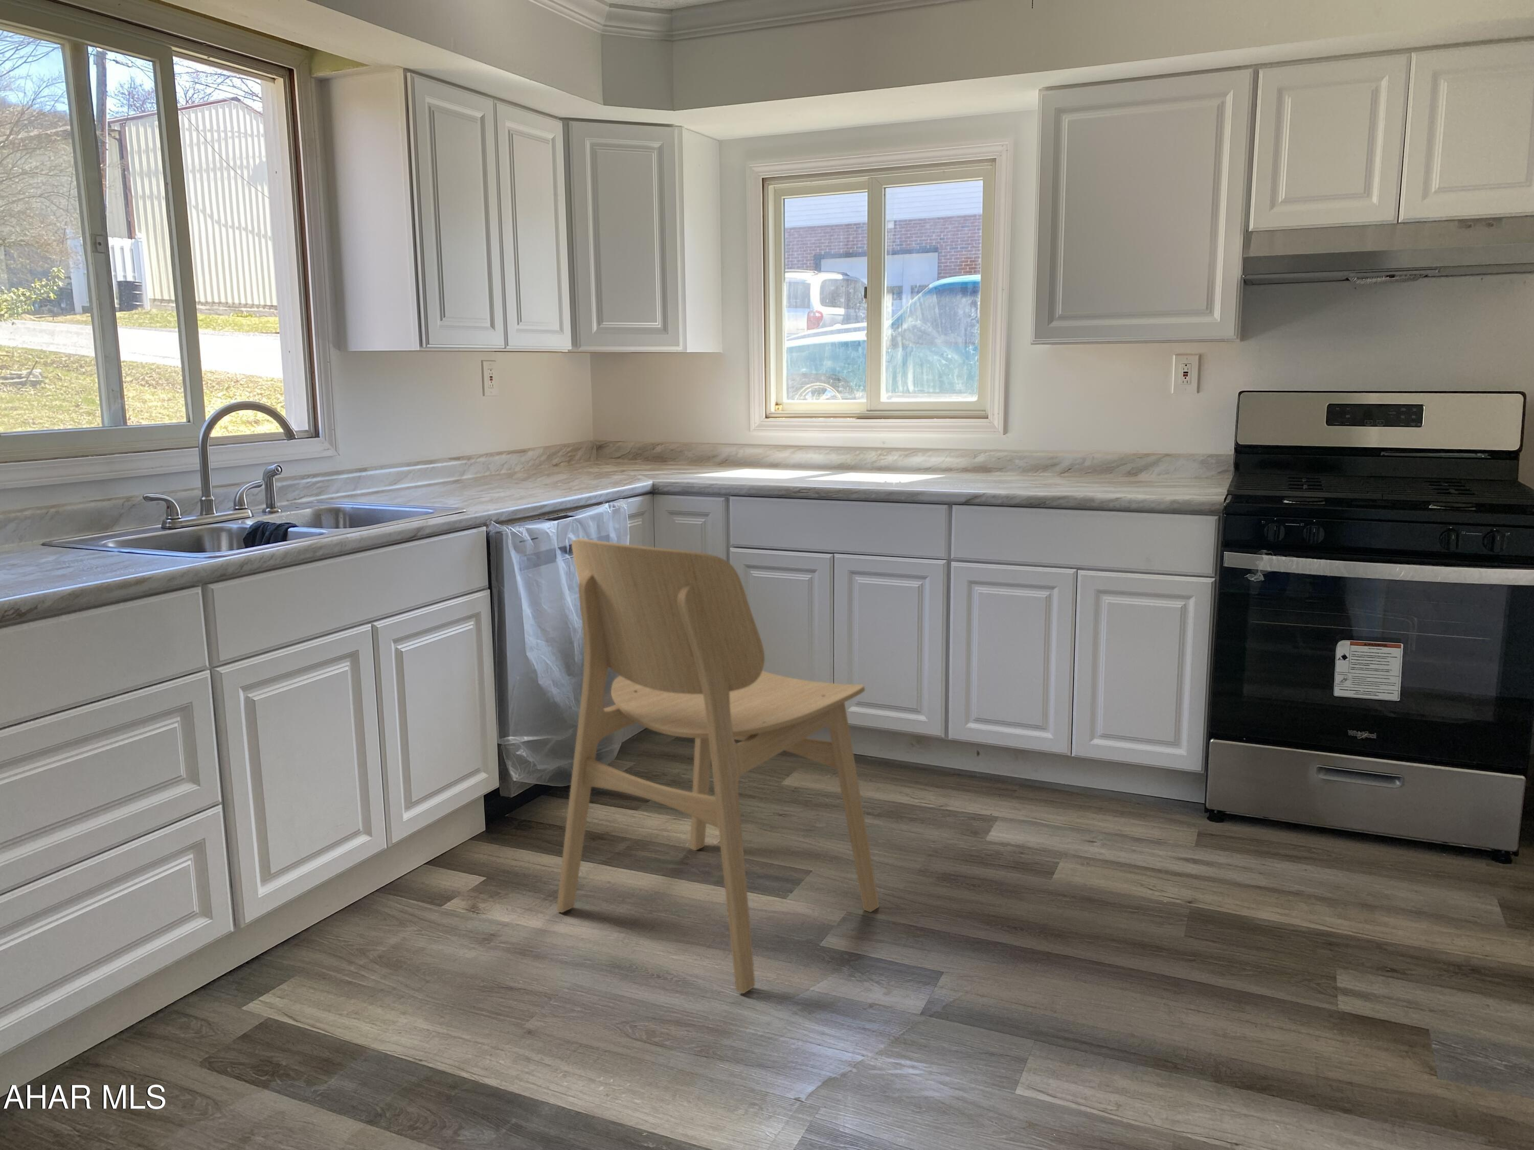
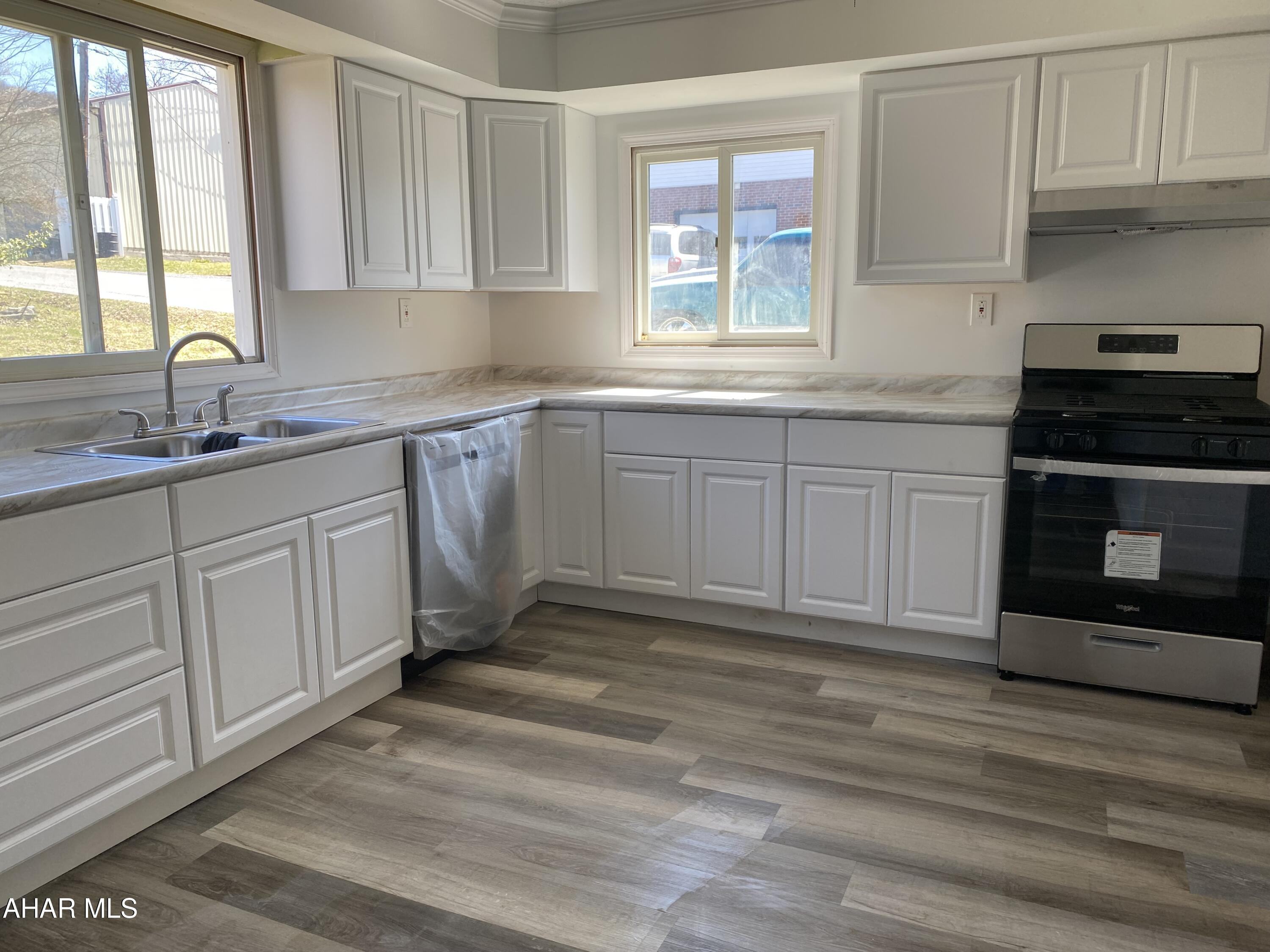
- dining chair (715, 725)
